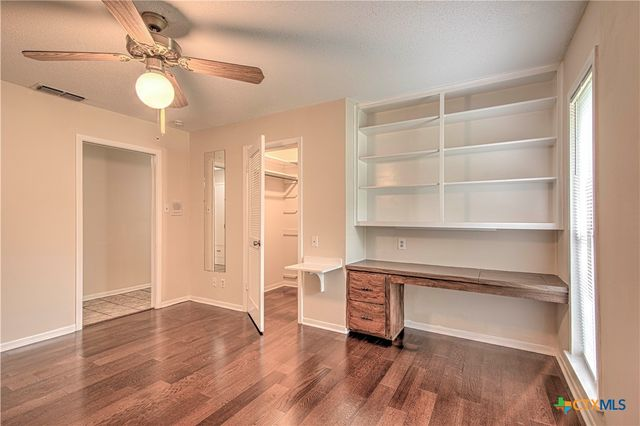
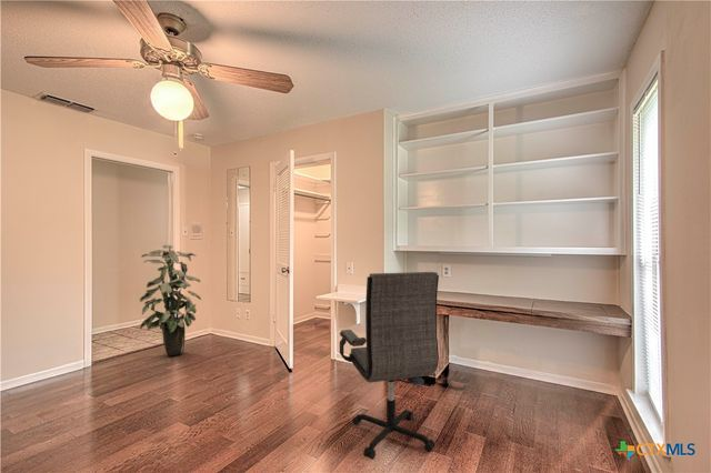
+ indoor plant (169, 299)
+ office chair (389, 351)
